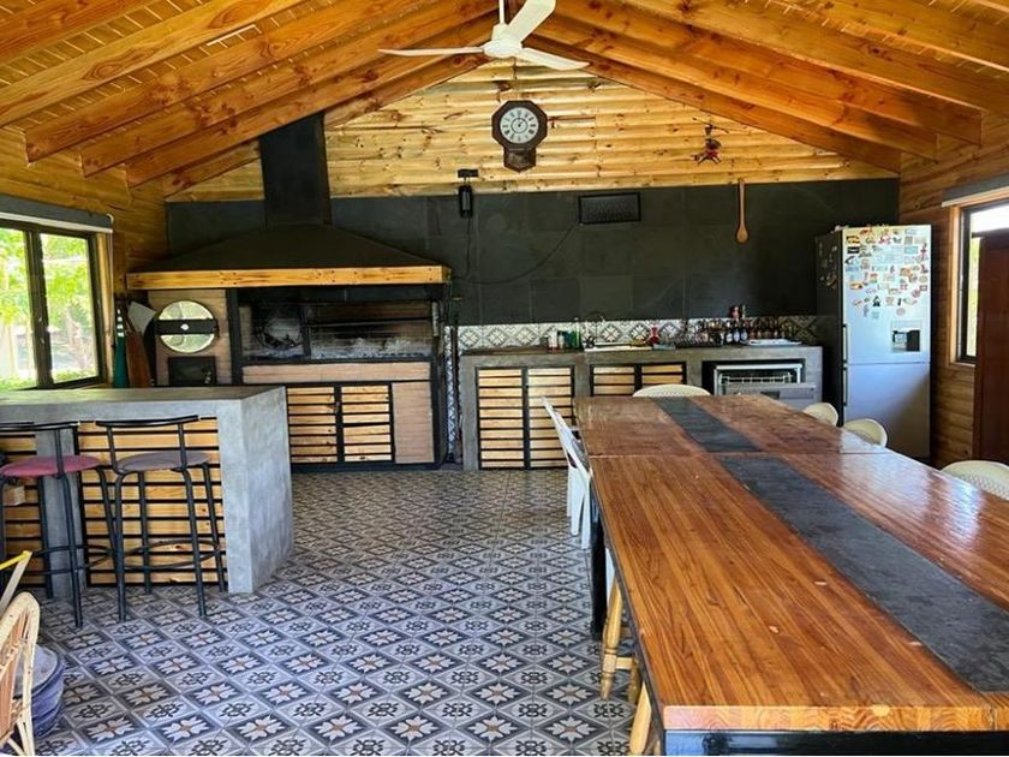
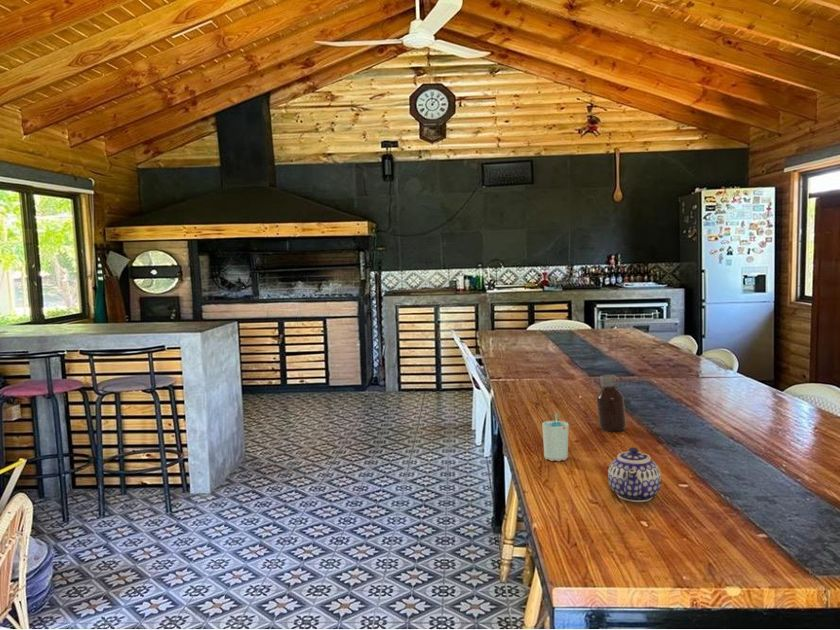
+ teapot (634, 472)
+ bottle (611, 402)
+ cup (556, 437)
